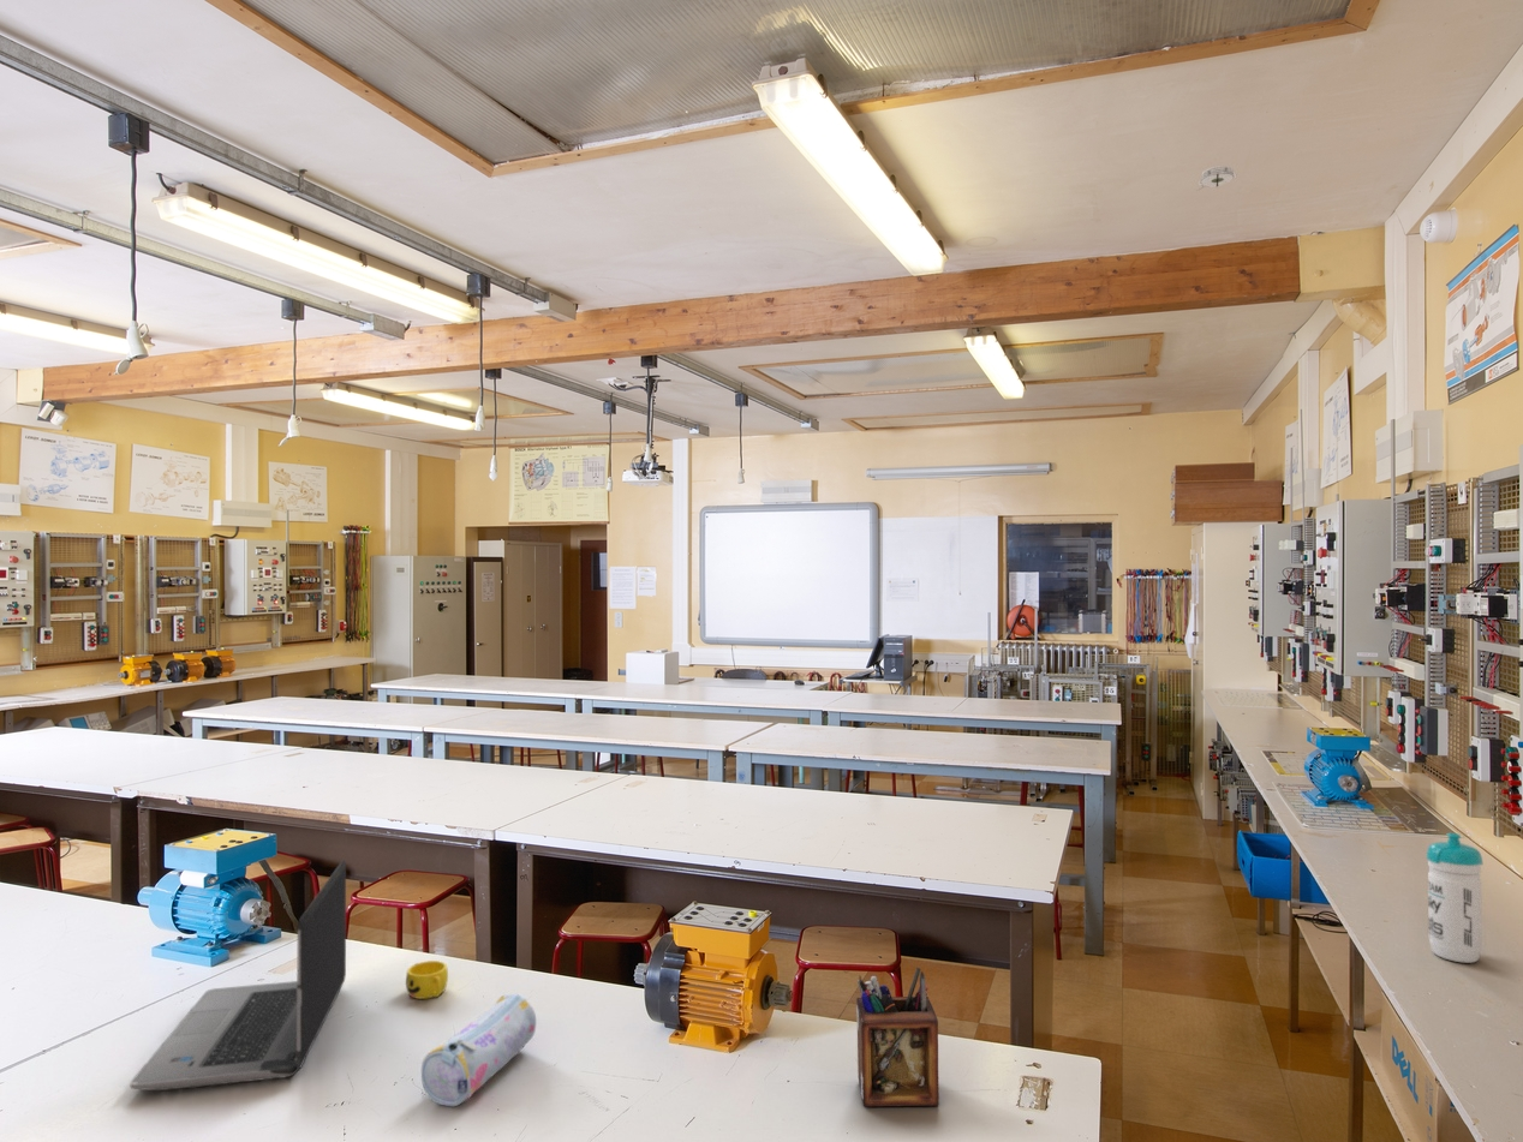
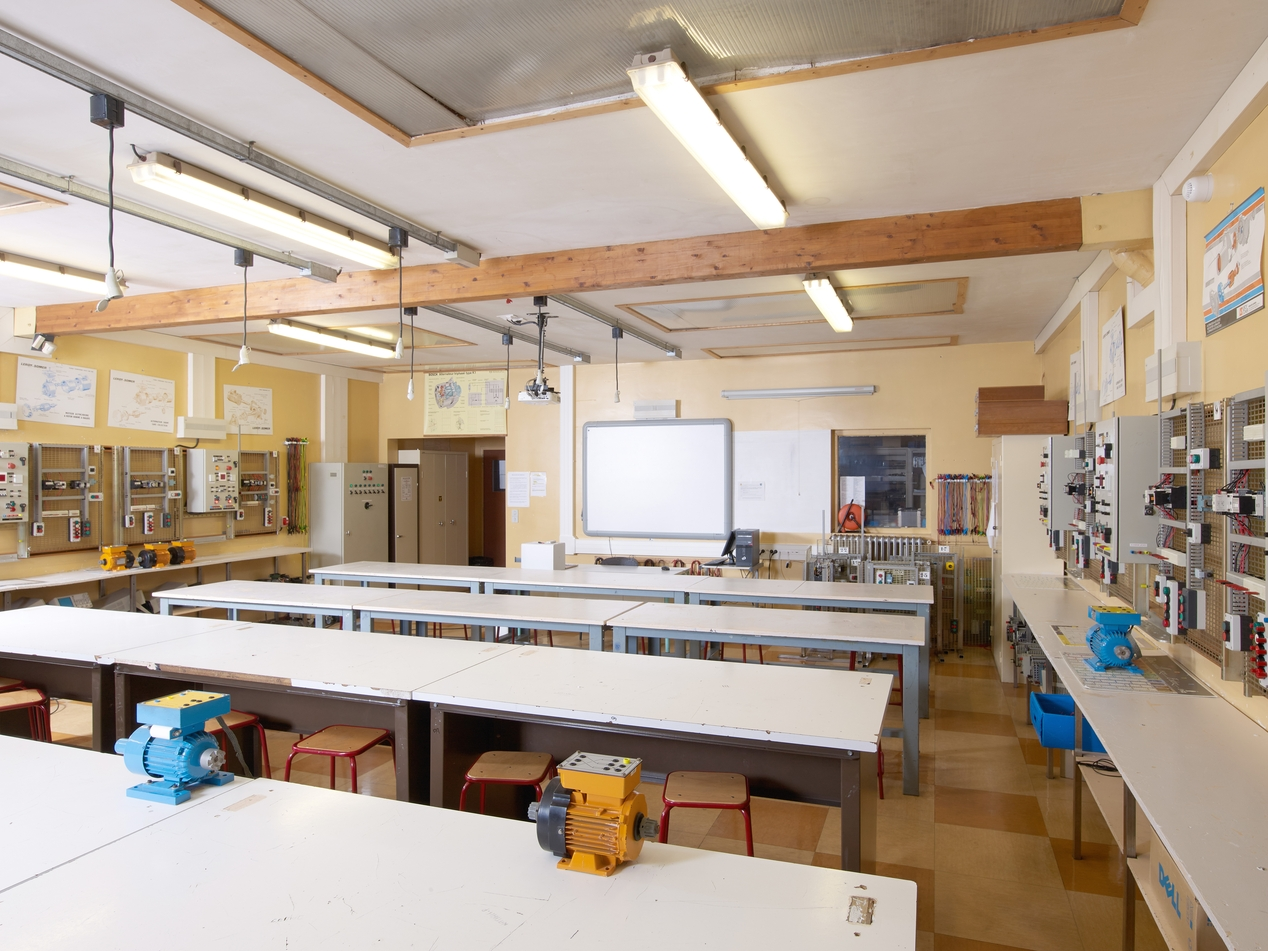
- water bottle (1453, 893)
- laptop computer (251, 985)
- pencil case (480, 1046)
- smoke detector (1216, 177)
- cup (429, 981)
- desk organizer (896, 1034)
